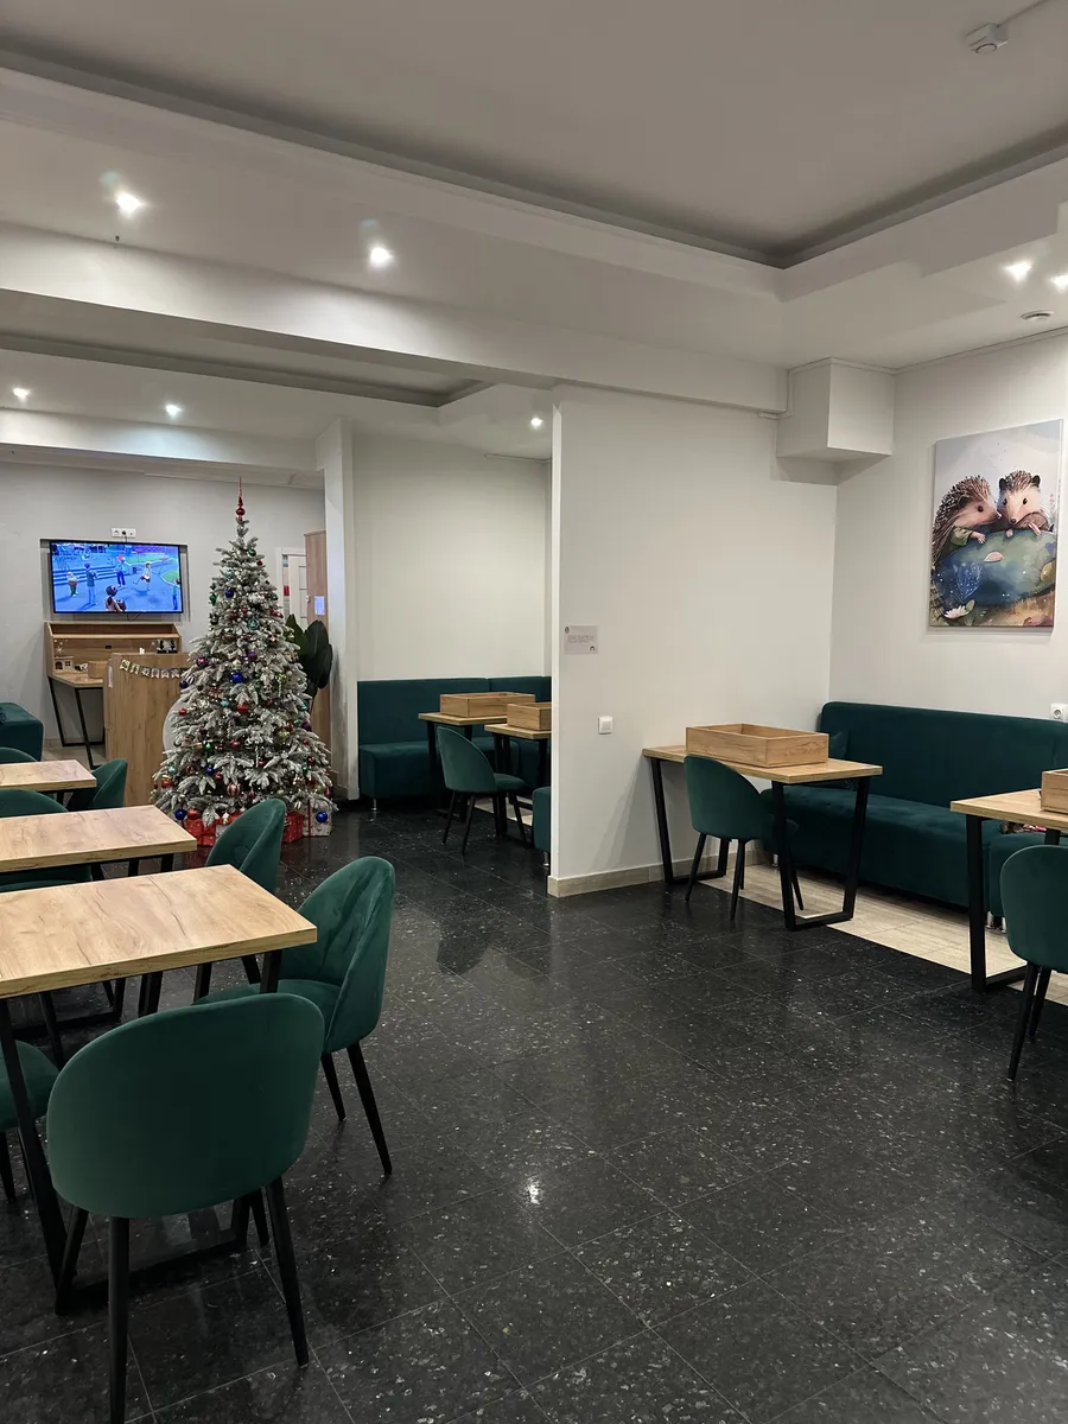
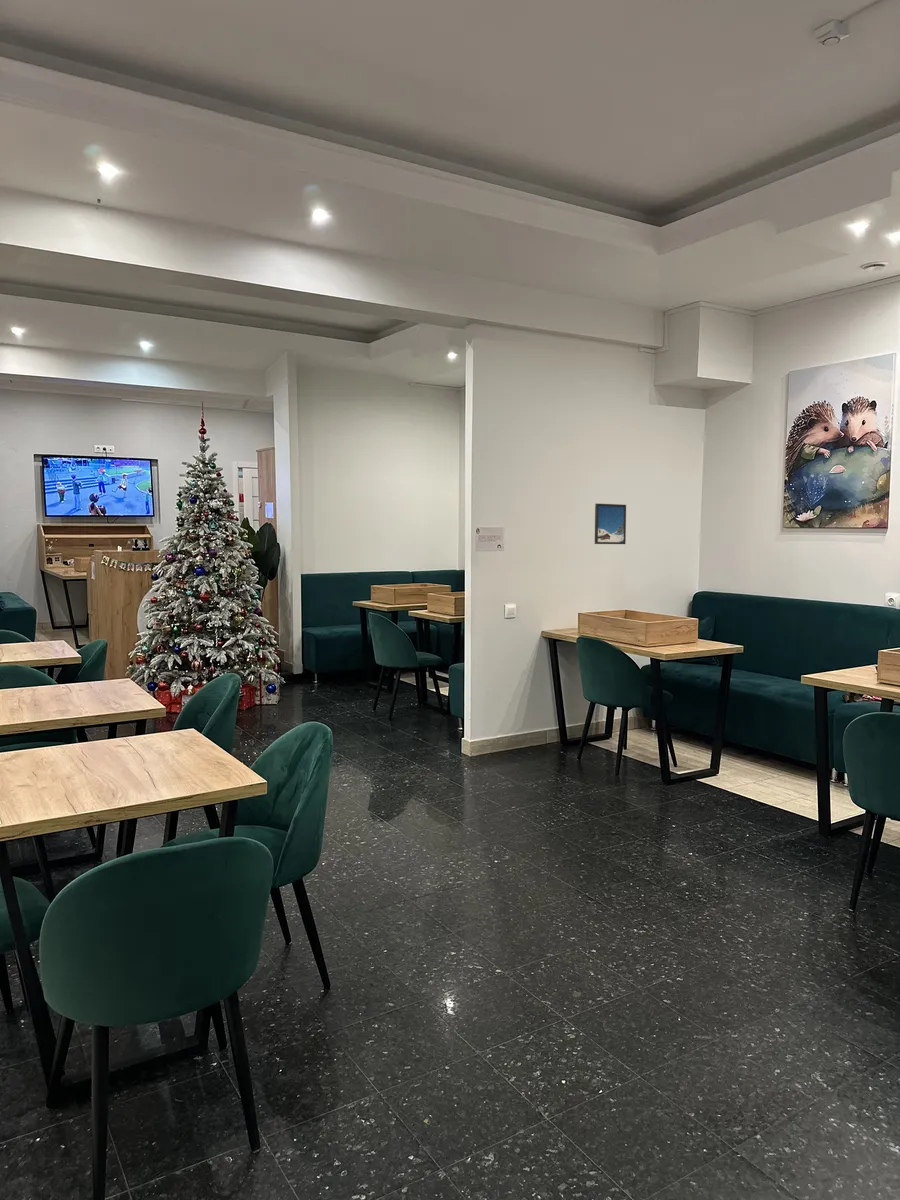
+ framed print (610, 524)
